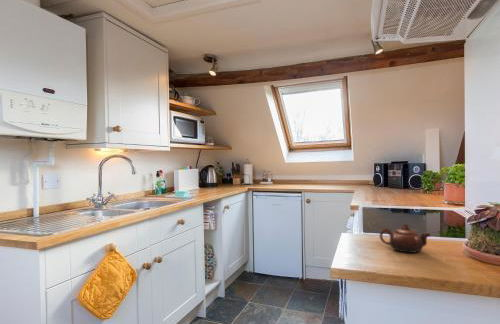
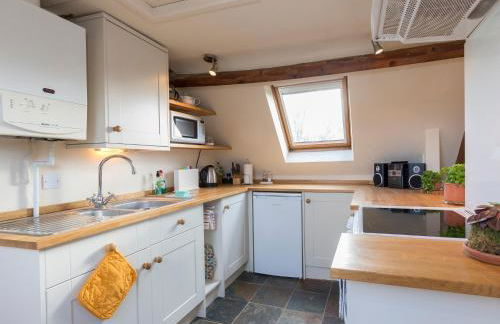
- teapot (404, 236)
